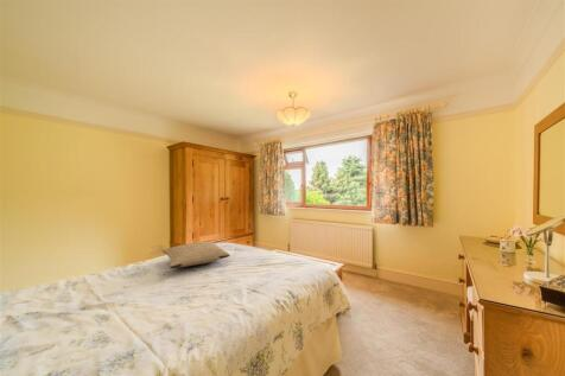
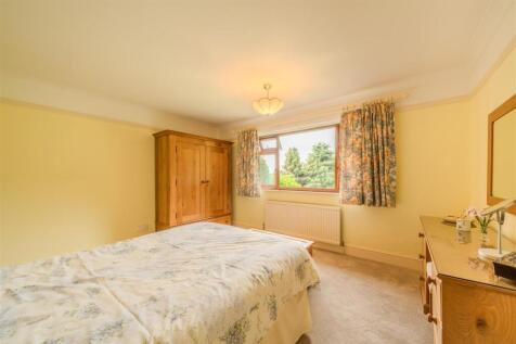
- pillow (195, 253)
